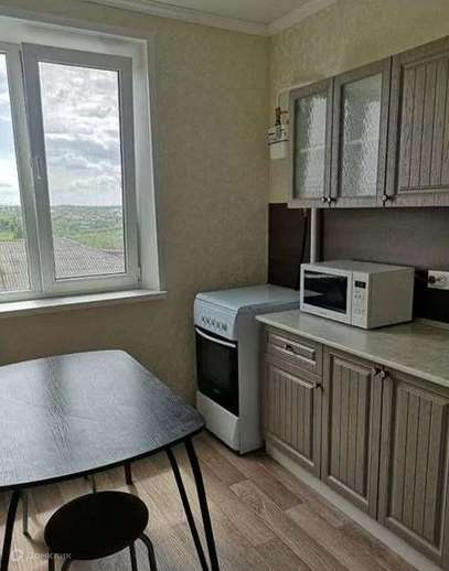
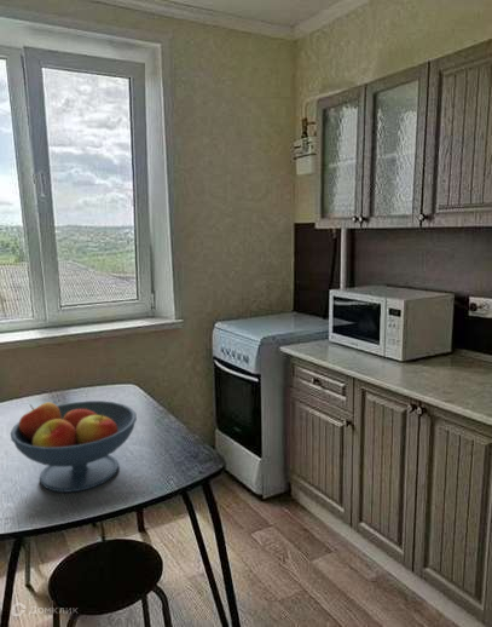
+ fruit bowl (76, 438)
